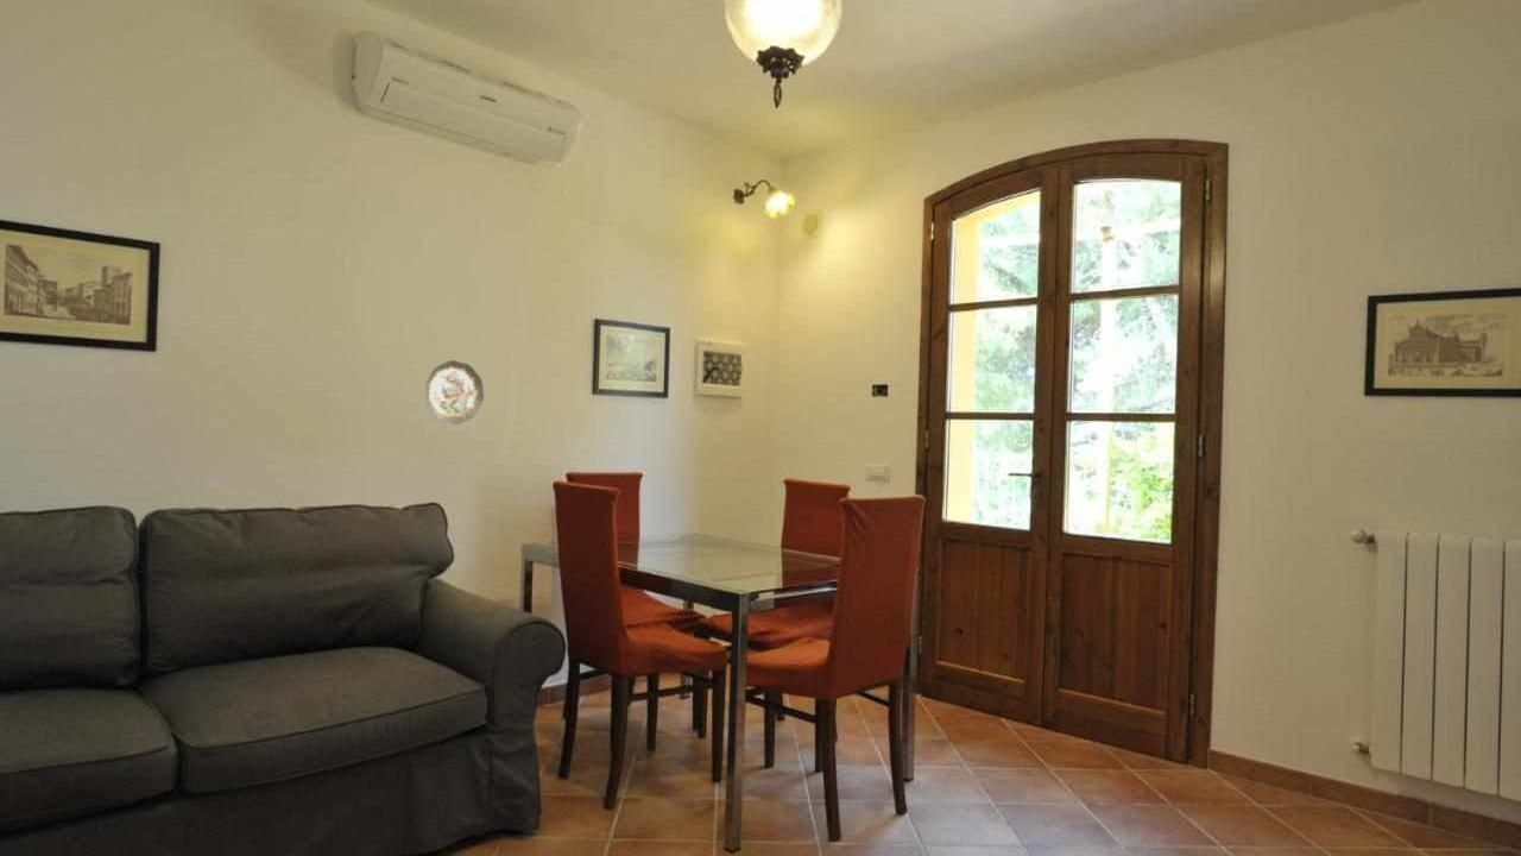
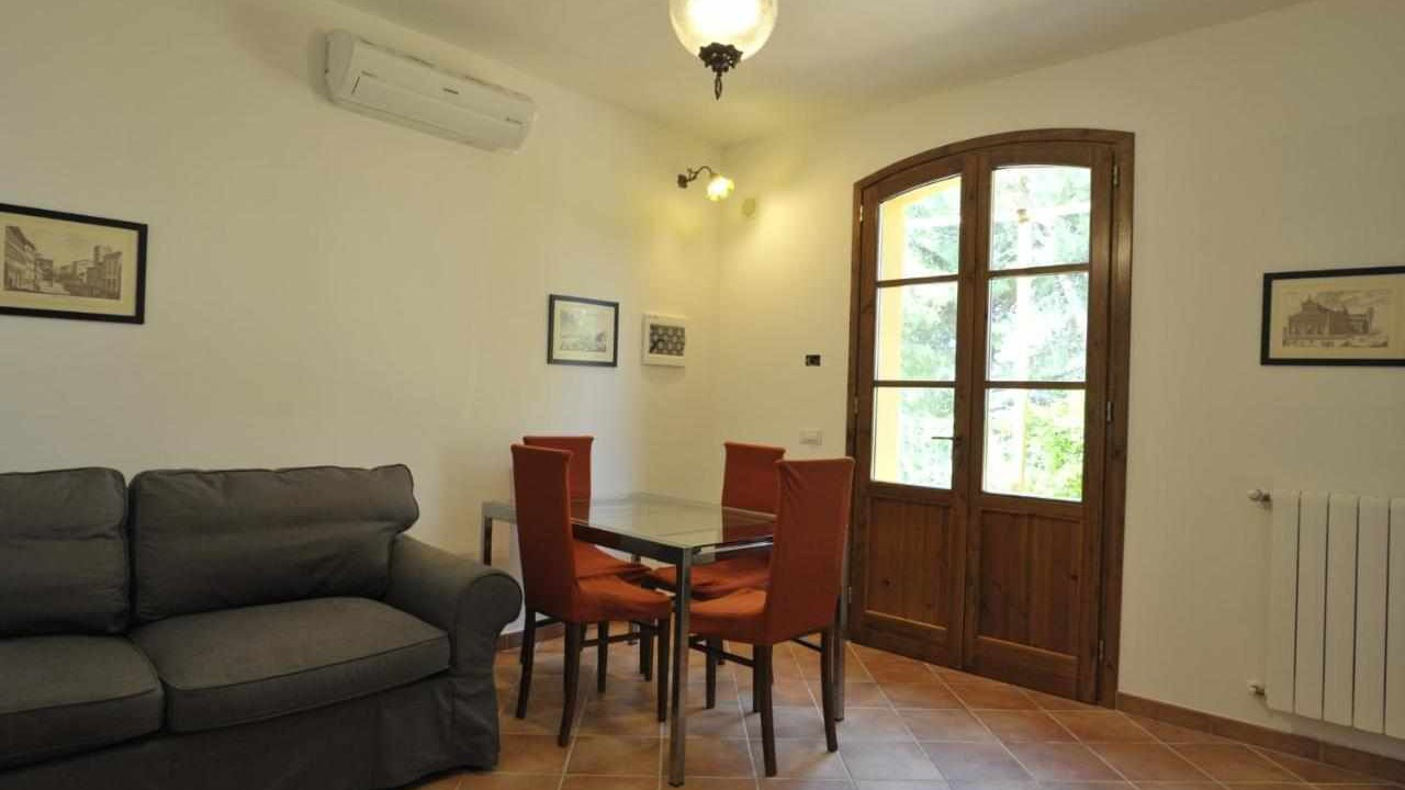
- decorative plate (453, 392)
